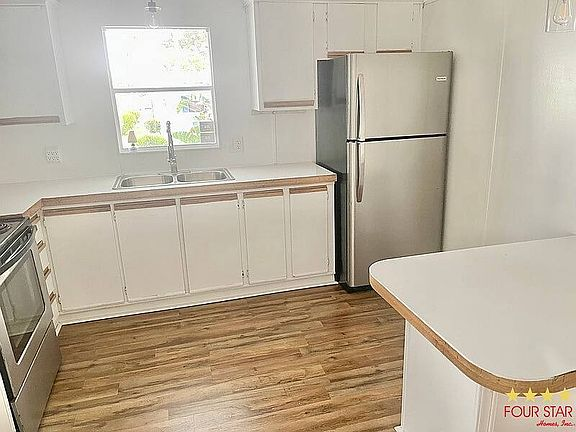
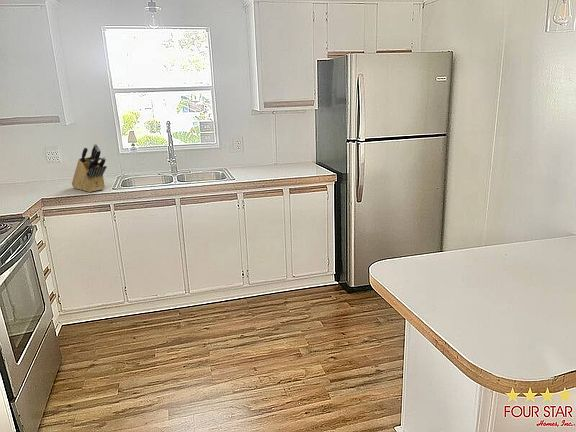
+ knife block (87, 166)
